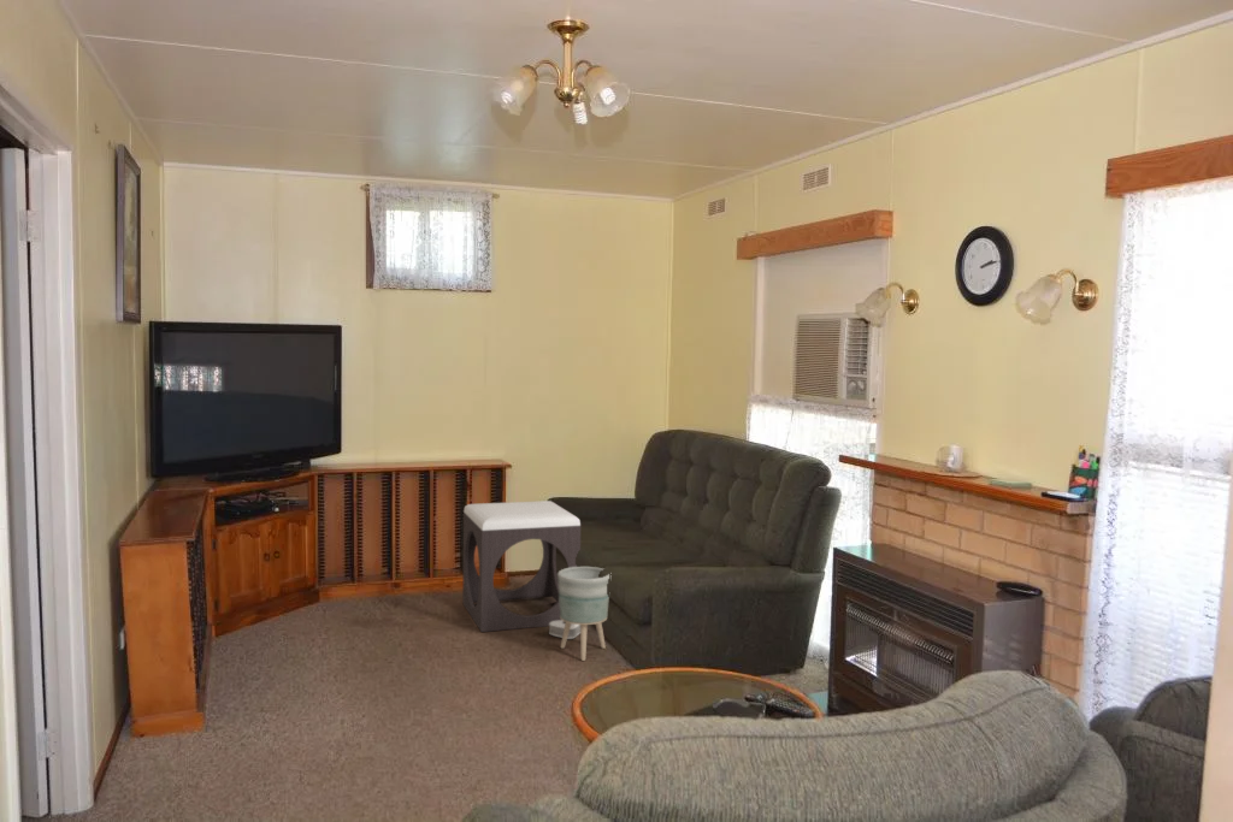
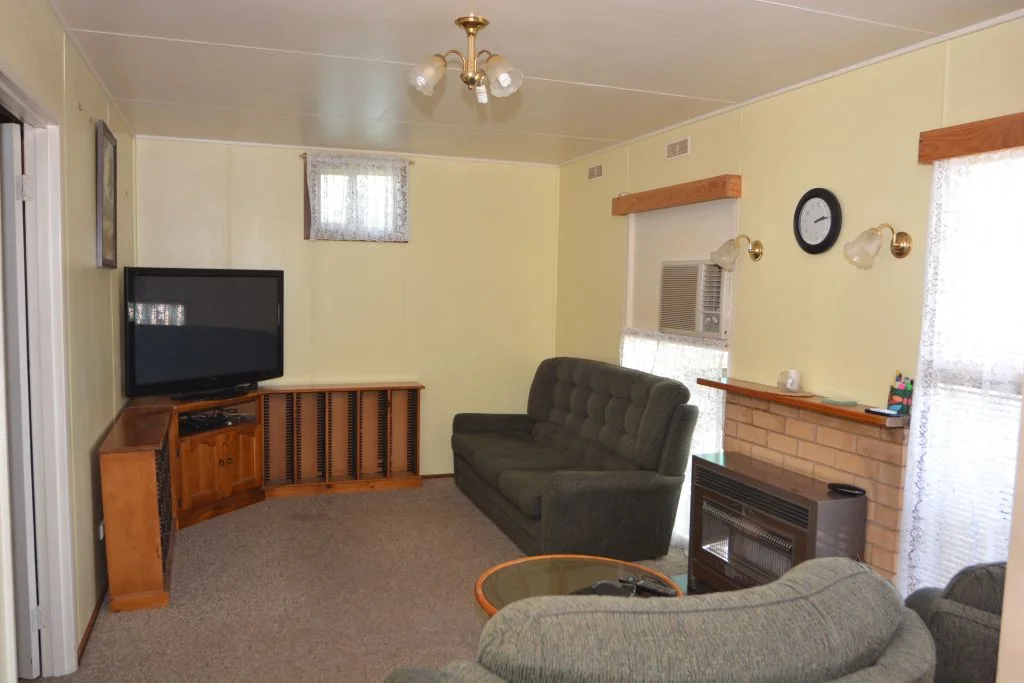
- footstool (507, 549)
- planter (583, 613)
- speaker (564, 627)
